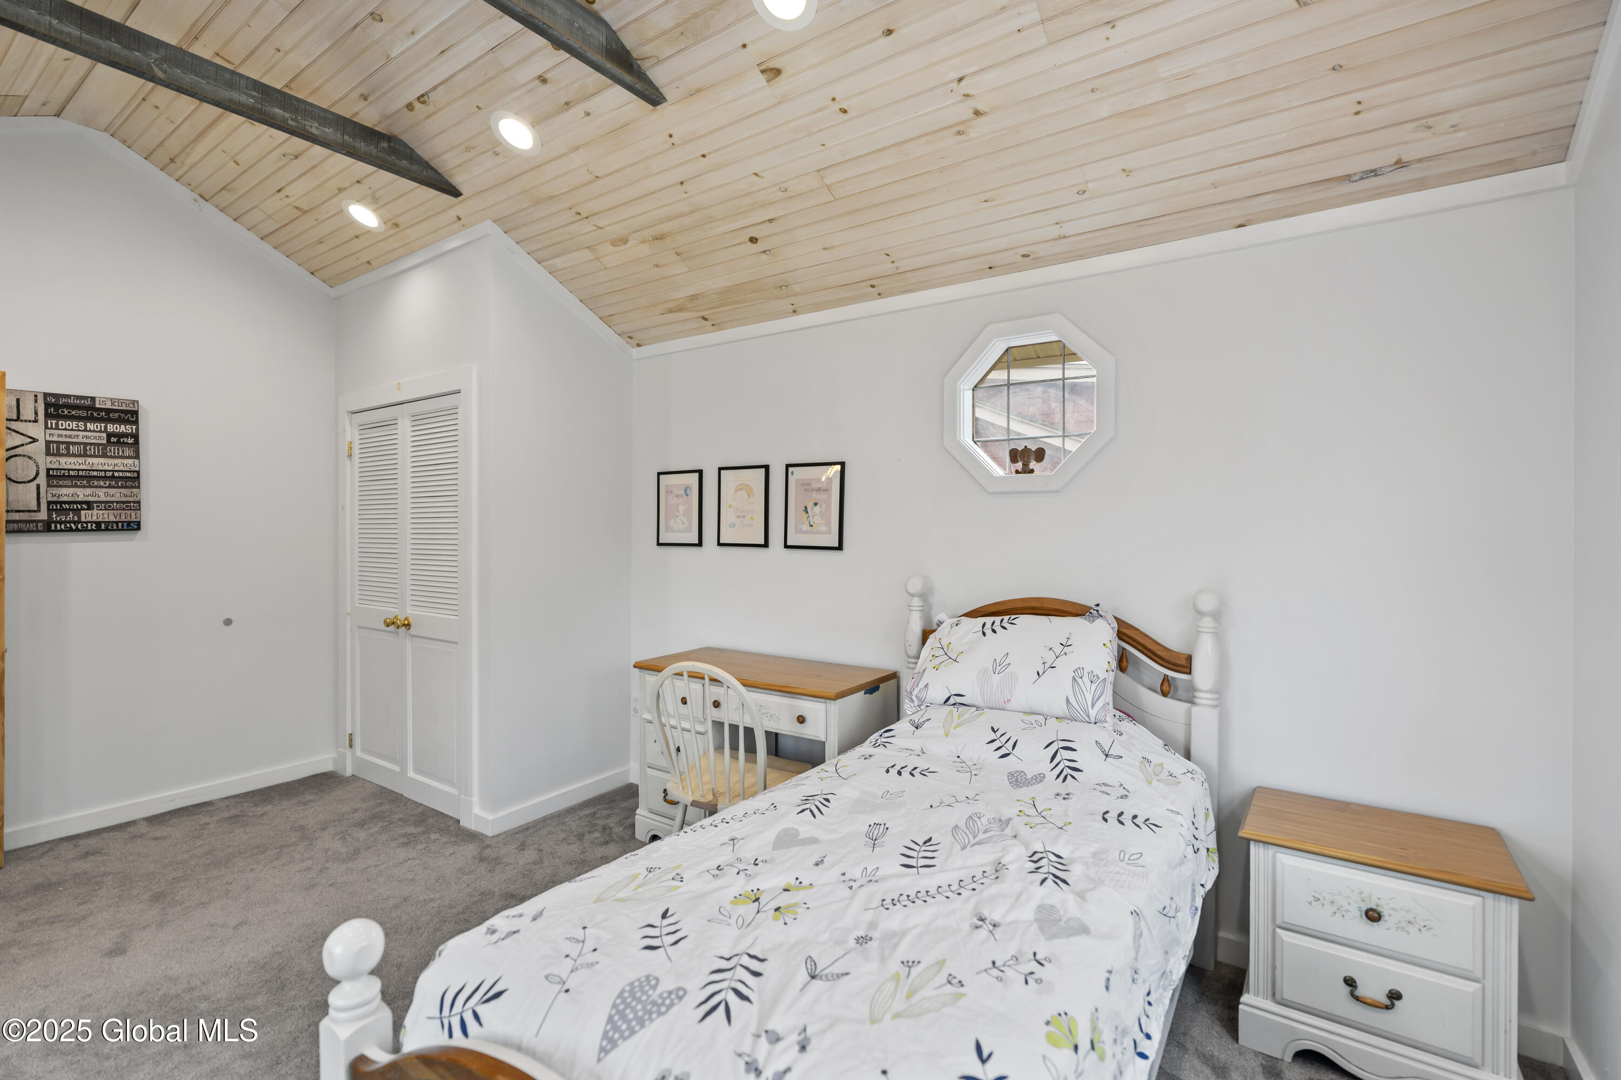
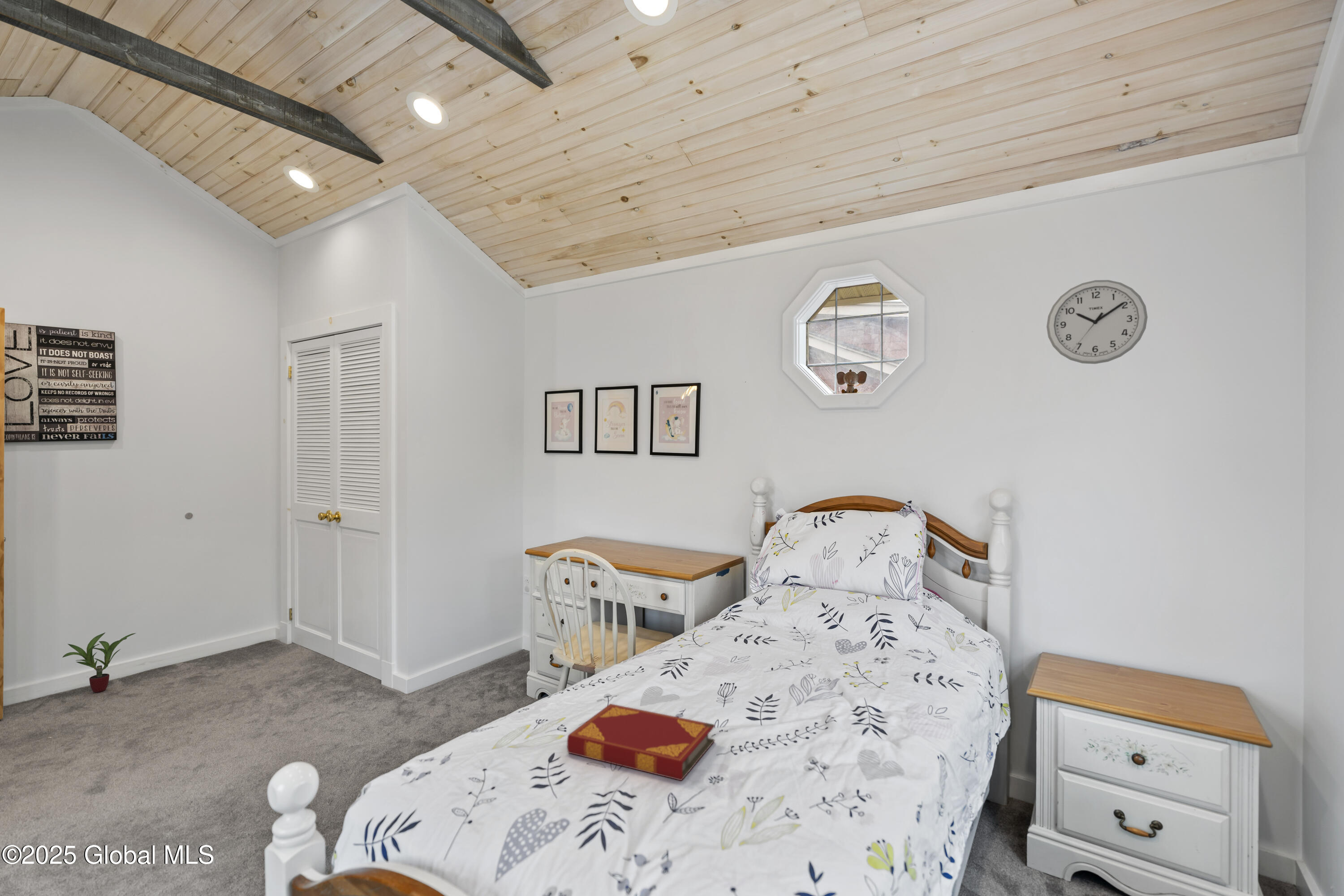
+ potted plant (101, 665)
+ wall clock (1095, 322)
+ hardback book (642, 738)
